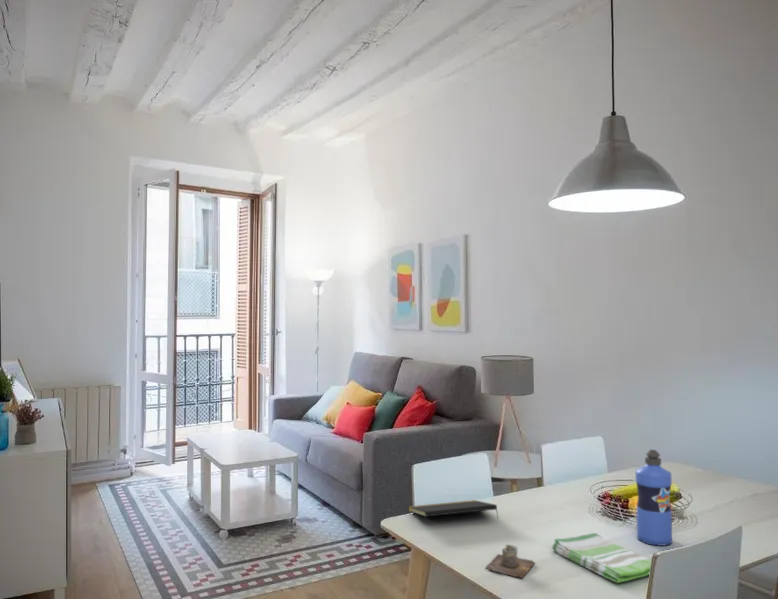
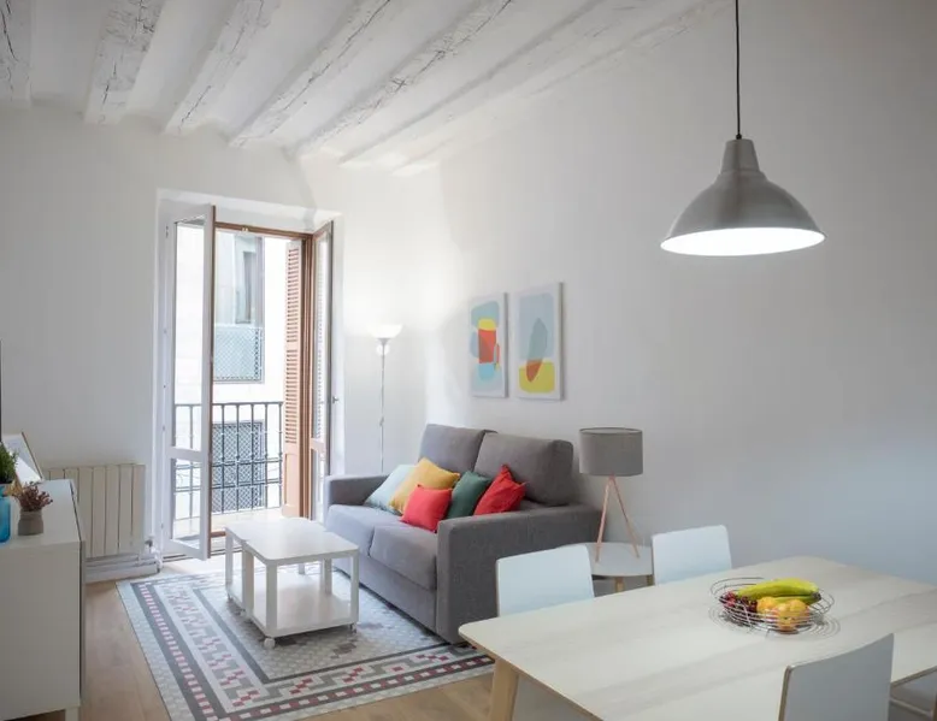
- water bottle (653, 494)
- dish towel (606, 554)
- cup (510, 557)
- notepad (451, 508)
